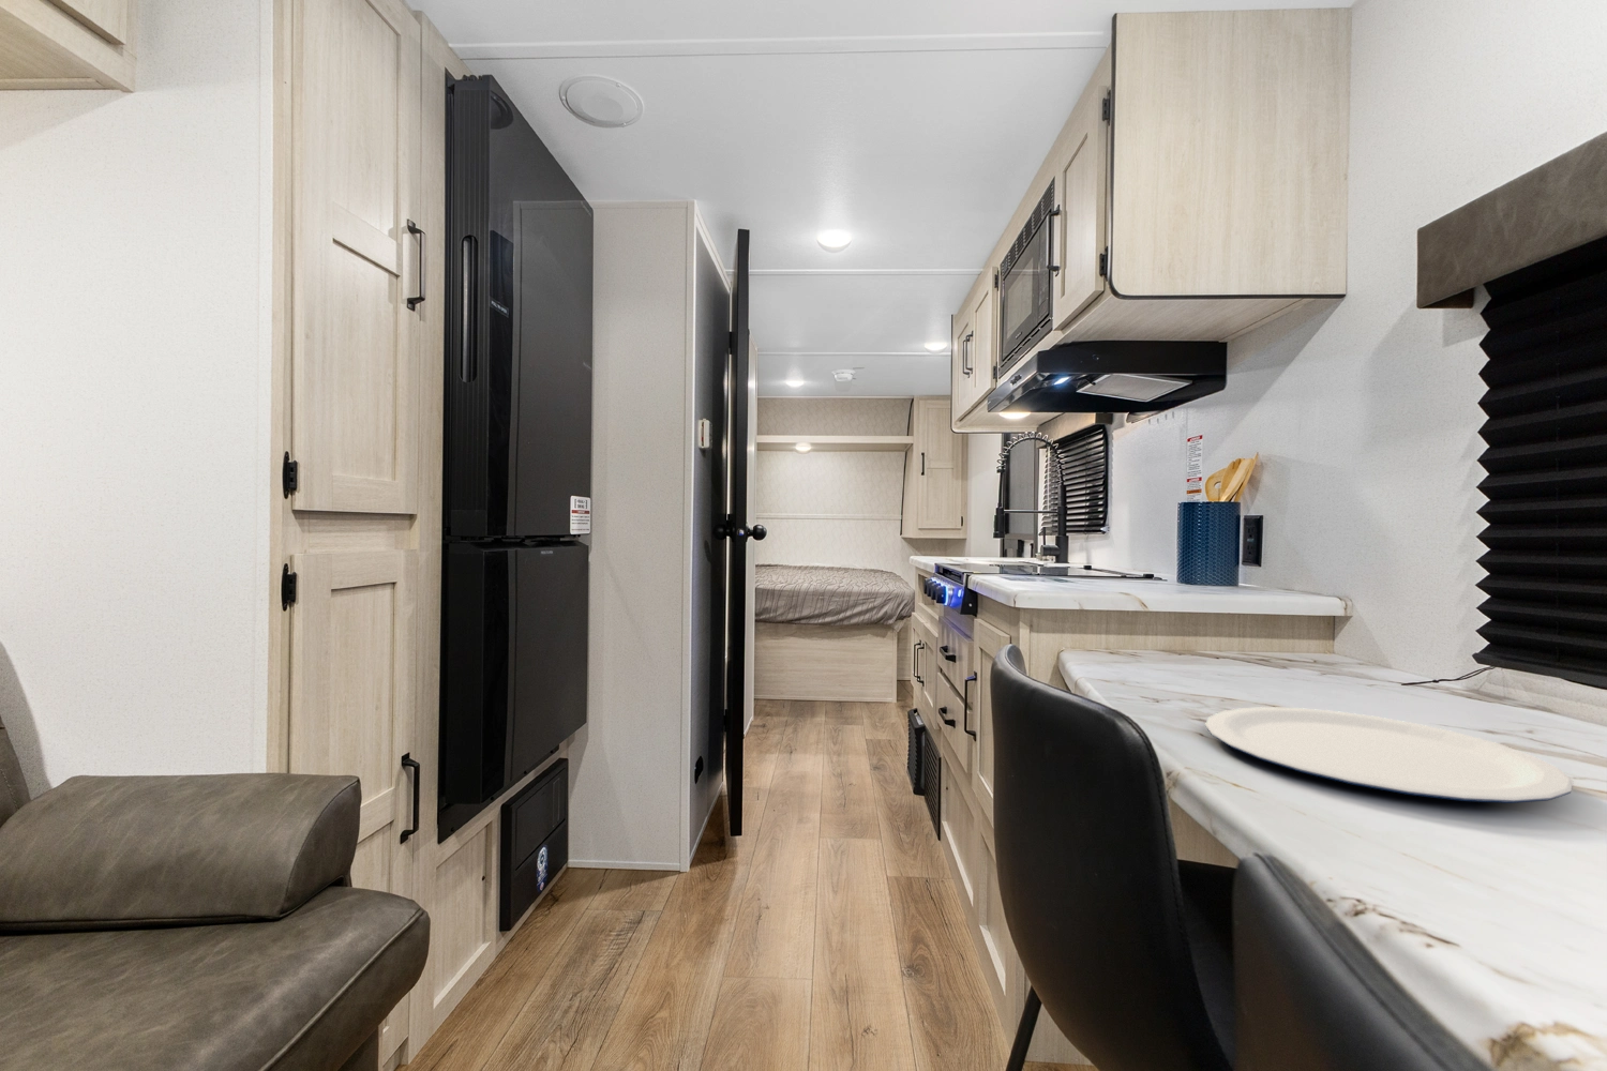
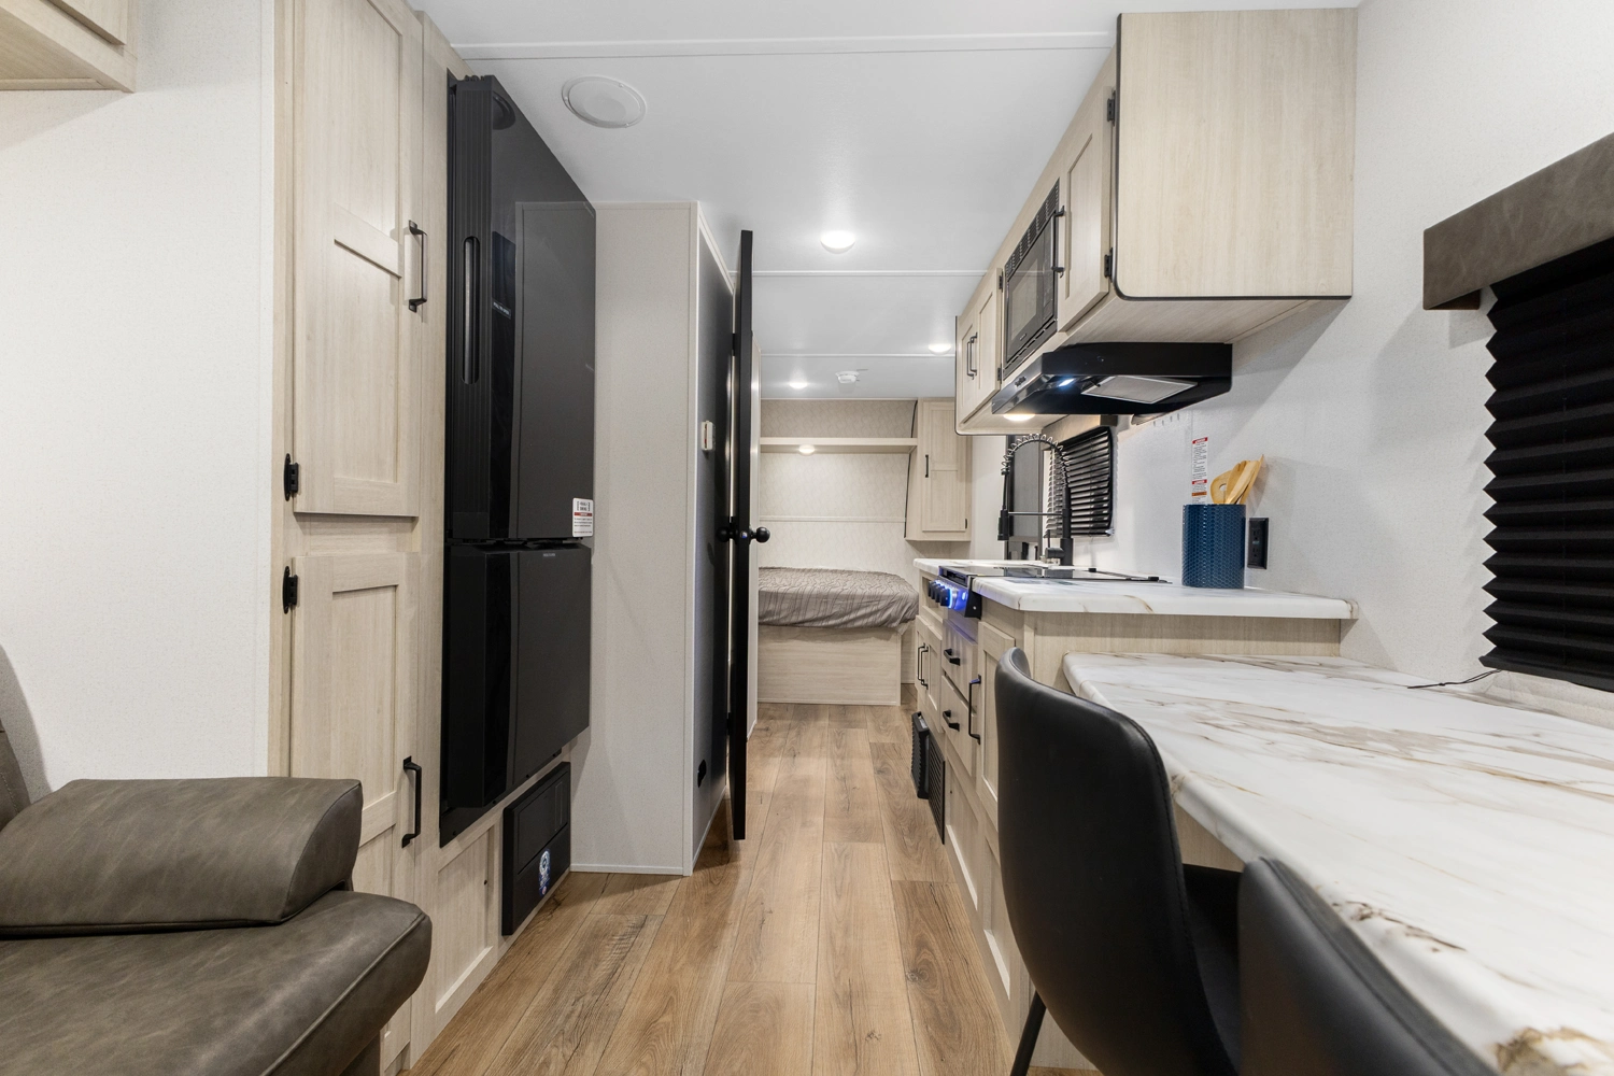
- plate (1365, 749)
